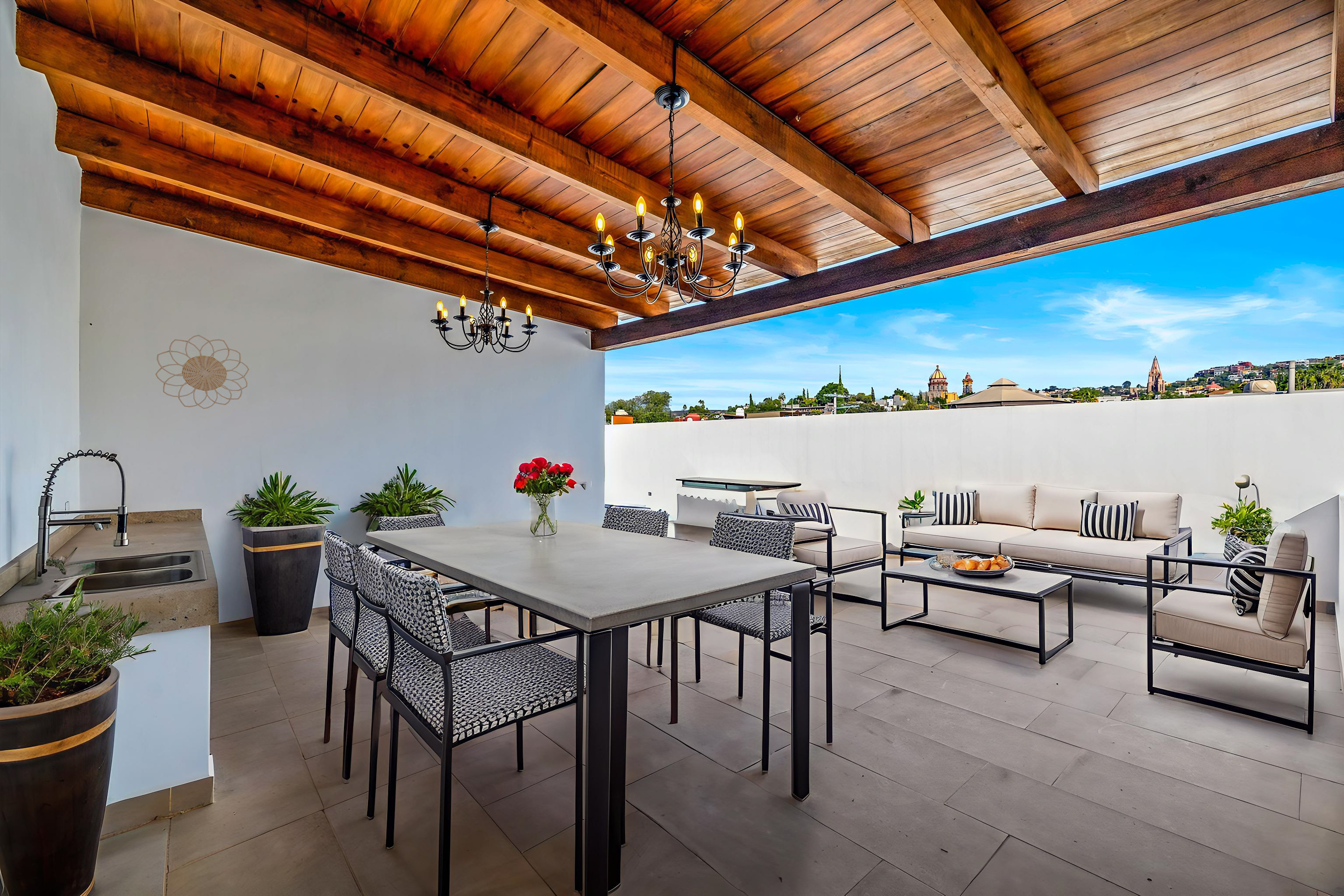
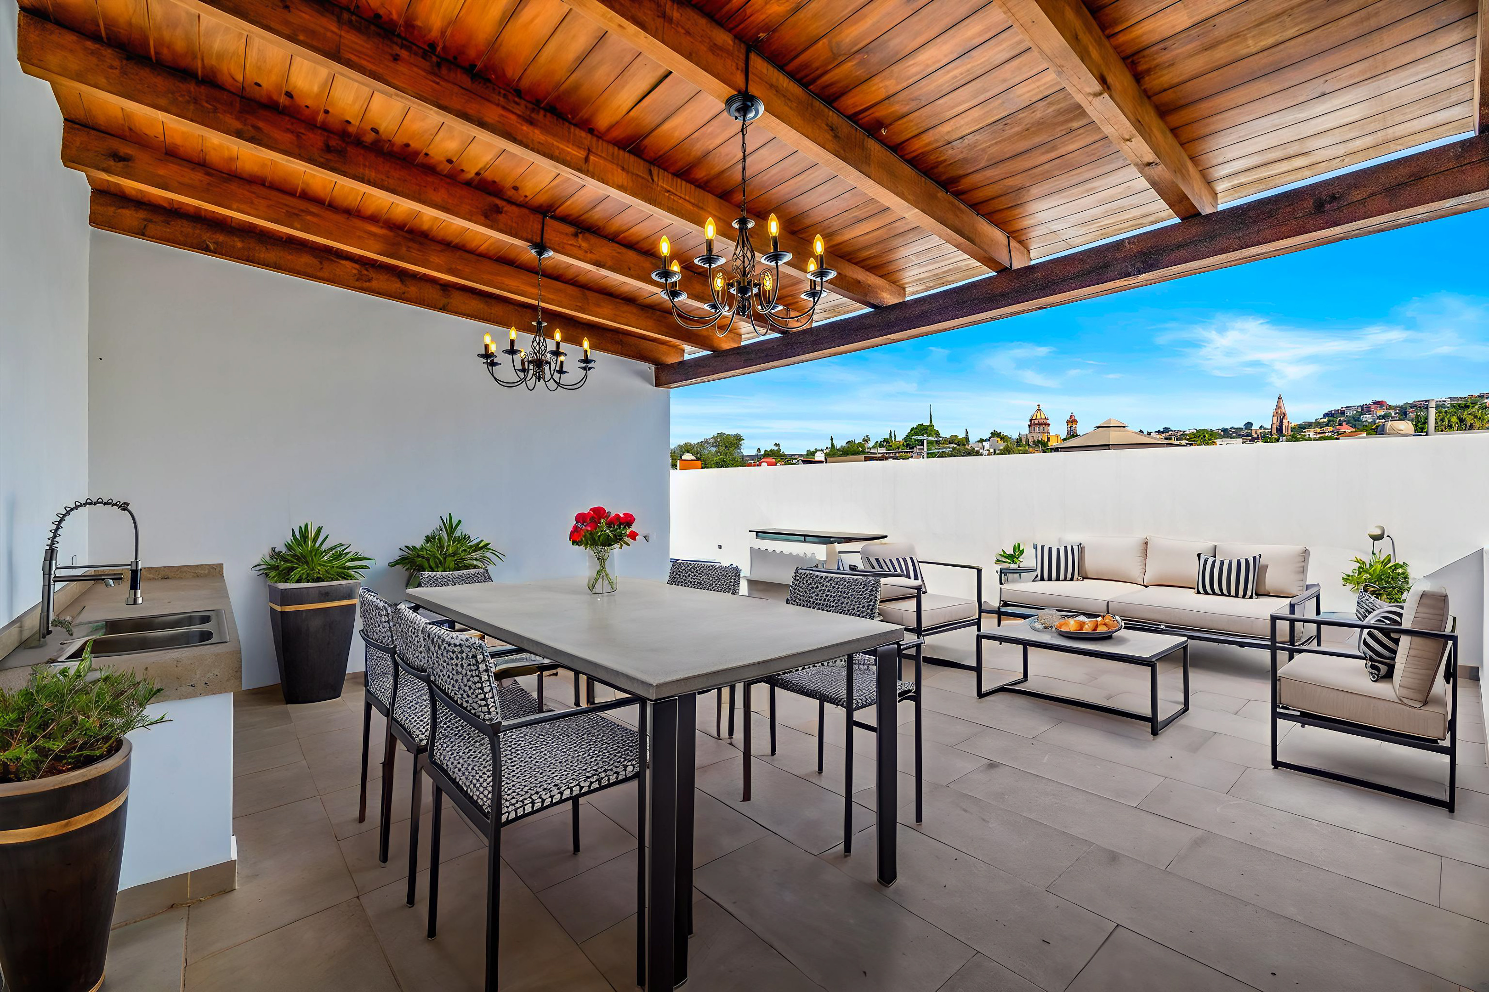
- decorative wall piece (204, 372)
